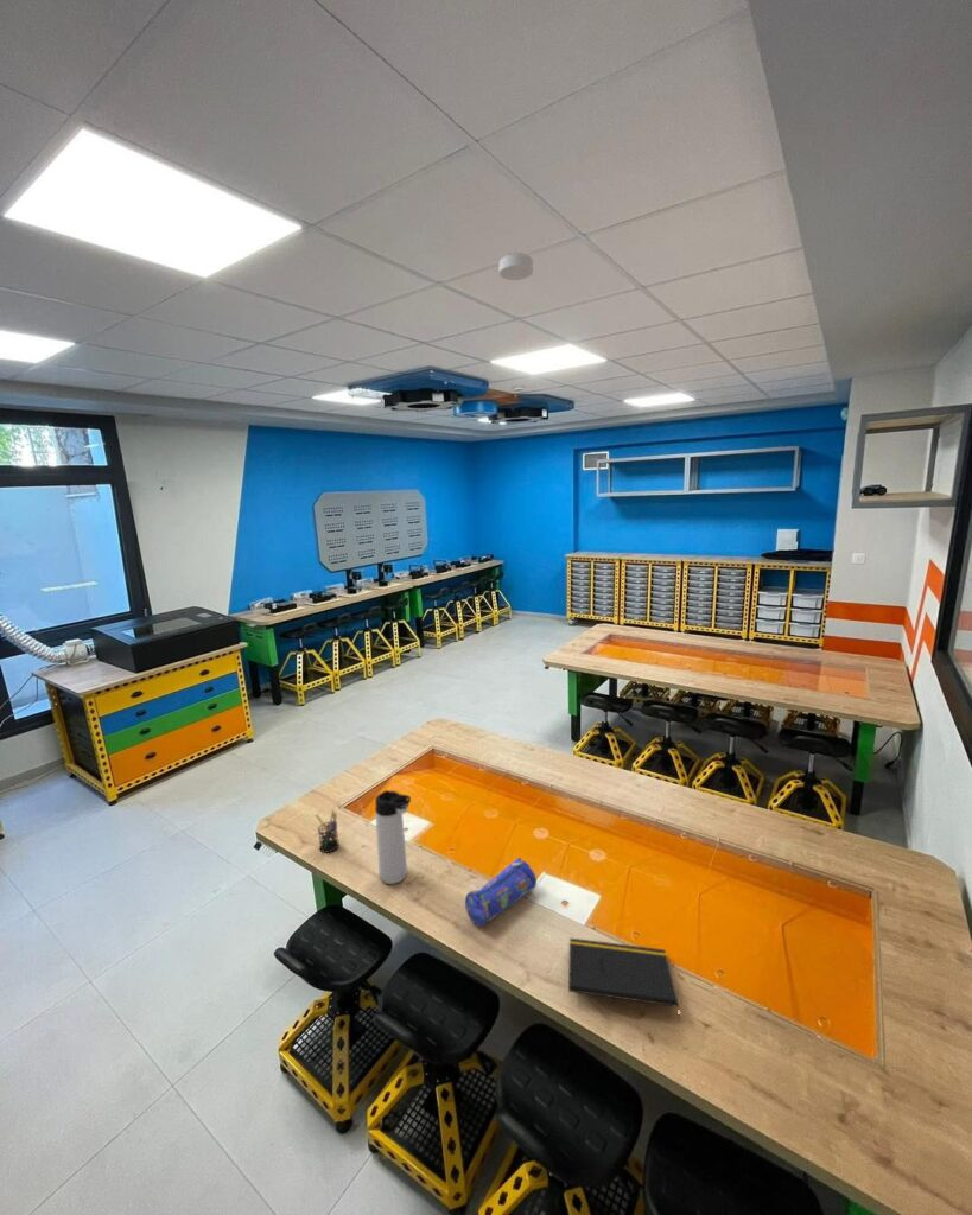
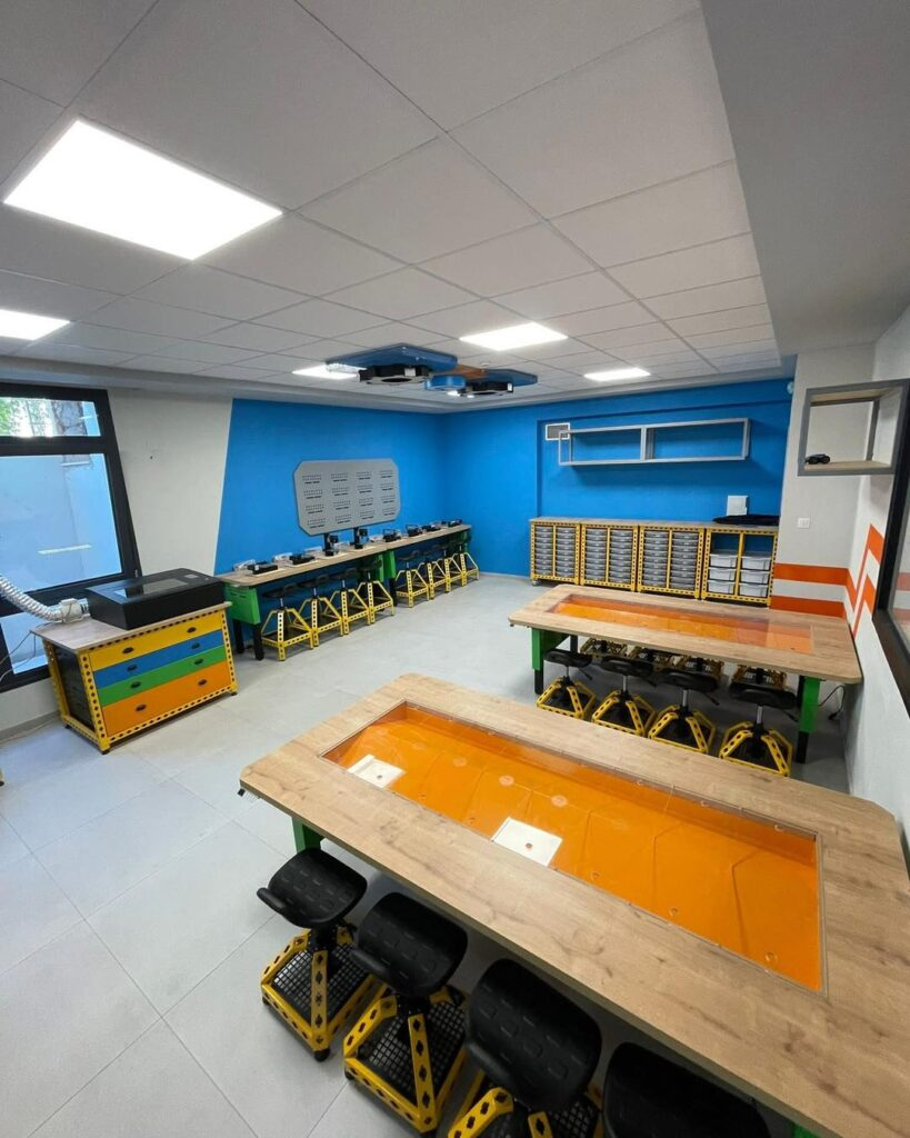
- thermos bottle (395, 836)
- notepad (618, 969)
- pencil case (502, 889)
- smoke detector (515, 263)
- pen holder (330, 828)
